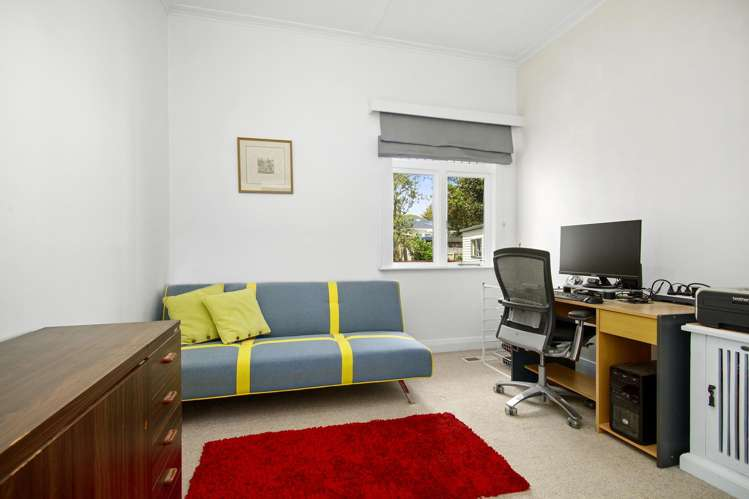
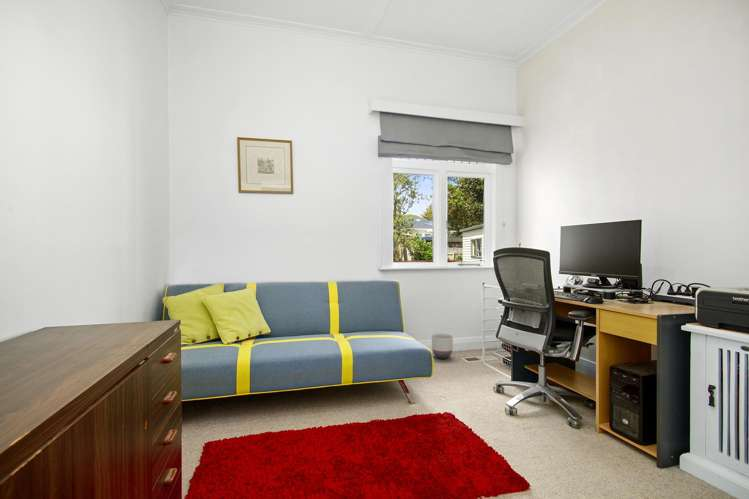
+ planter (442, 346)
